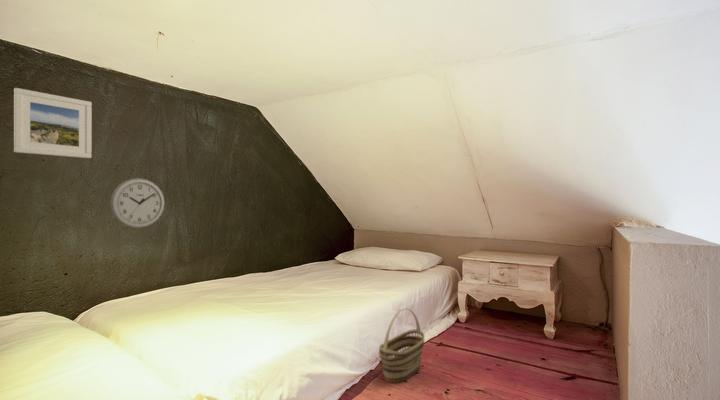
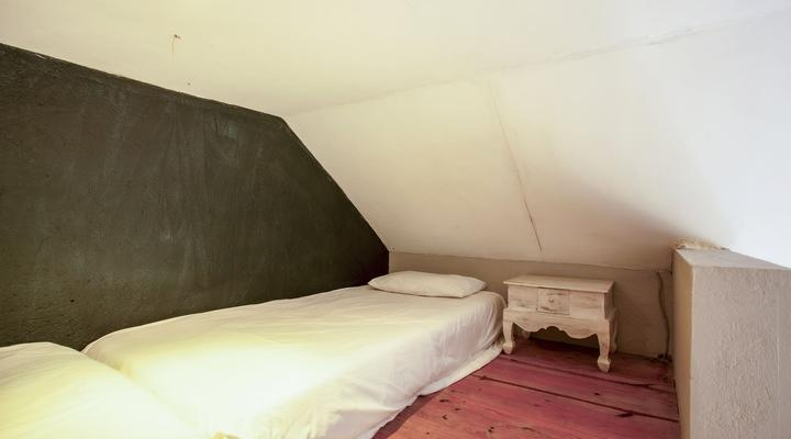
- wall clock (139, 203)
- basket (402, 340)
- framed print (55, 125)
